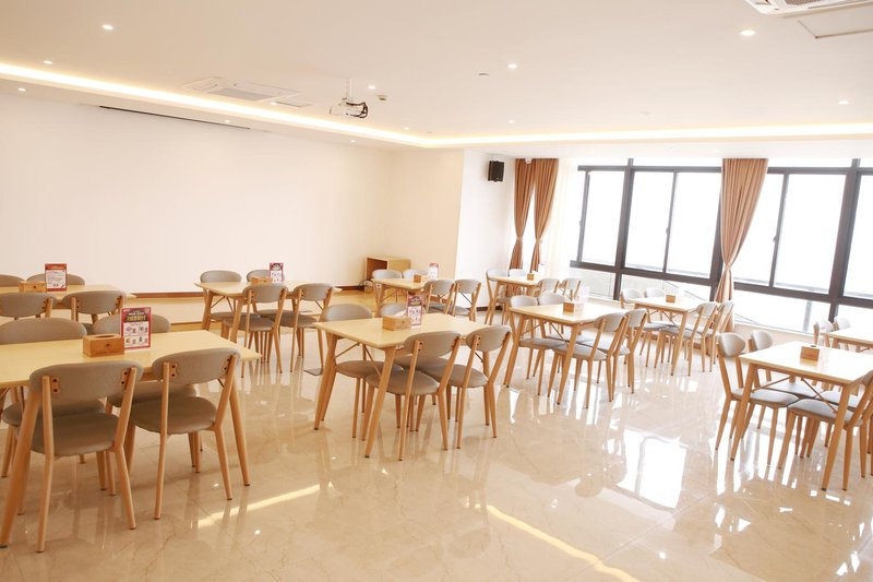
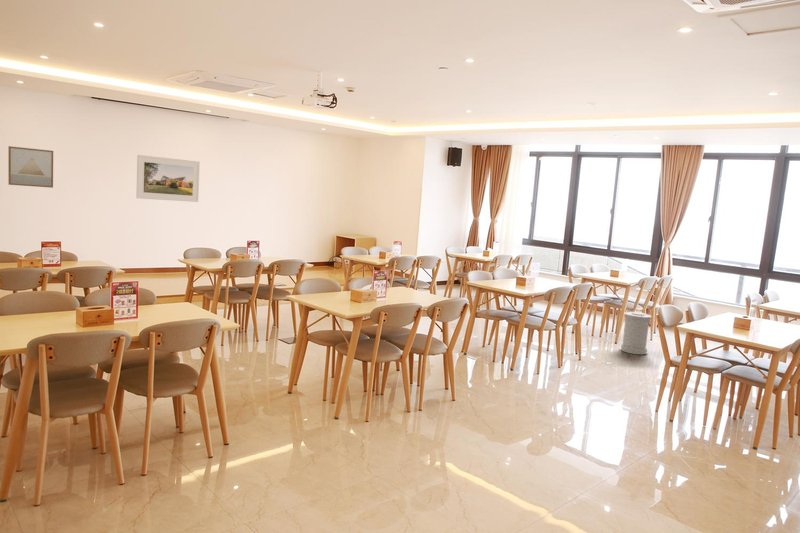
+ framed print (169, 179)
+ trash can (635, 332)
+ wall art (31, 167)
